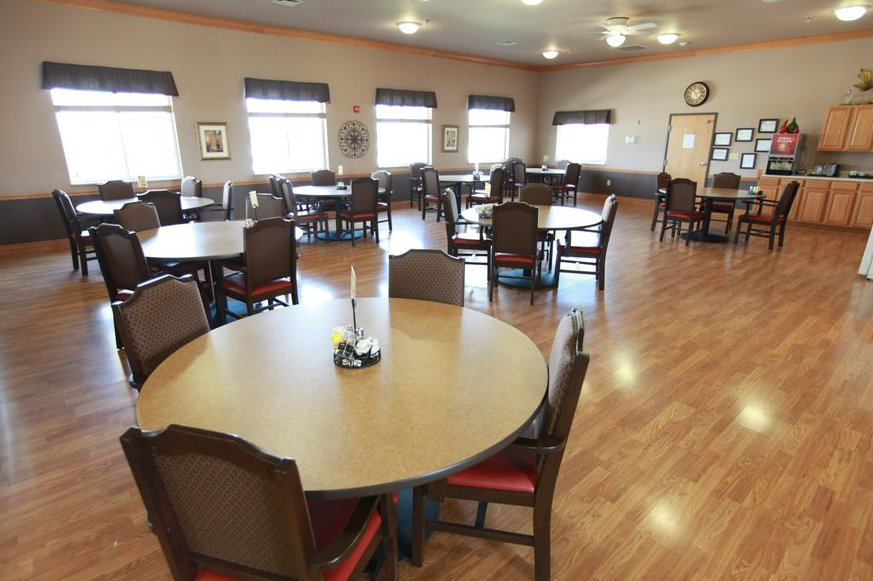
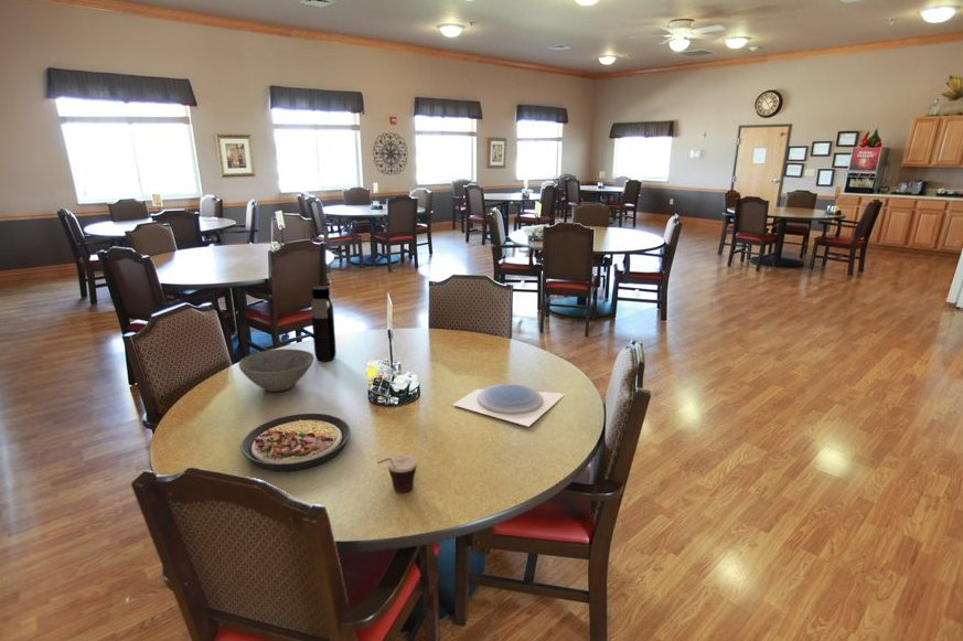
+ plate (510, 395)
+ cup (395, 471)
+ bowl (278, 373)
+ plate (297, 438)
+ water bottle (323, 323)
